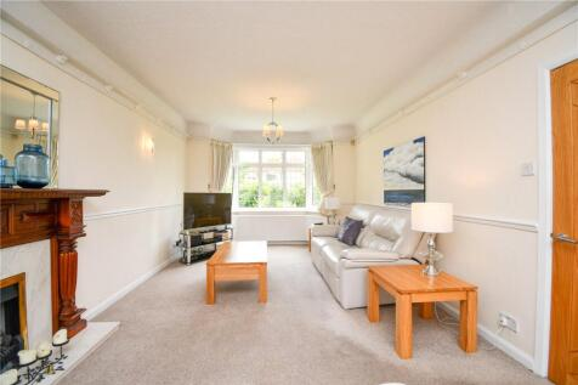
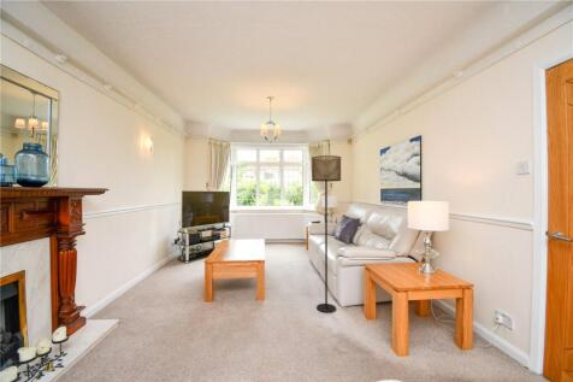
+ floor lamp (325, 233)
